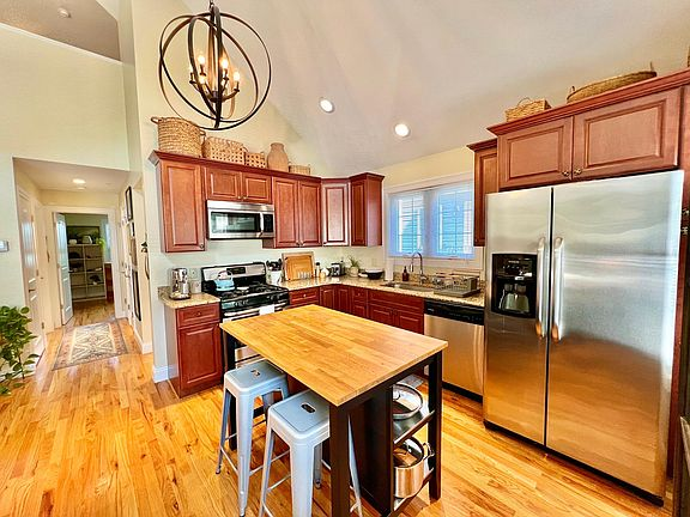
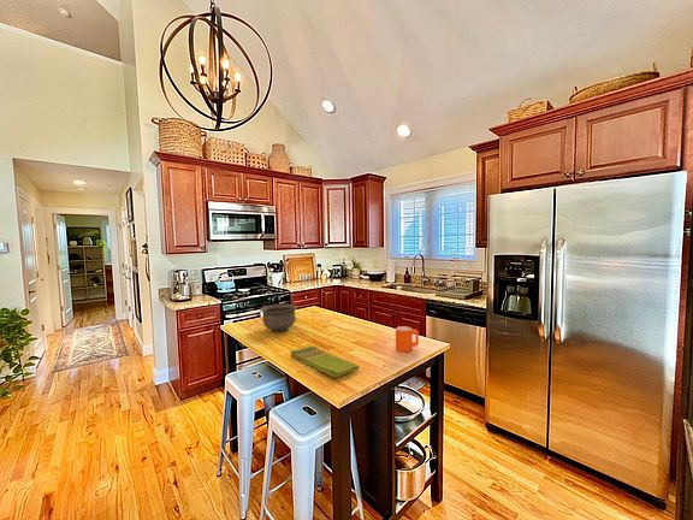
+ bowl (279, 318)
+ mug (405, 338)
+ dish towel (322, 359)
